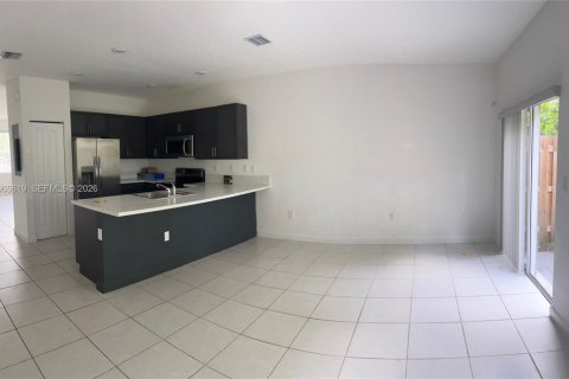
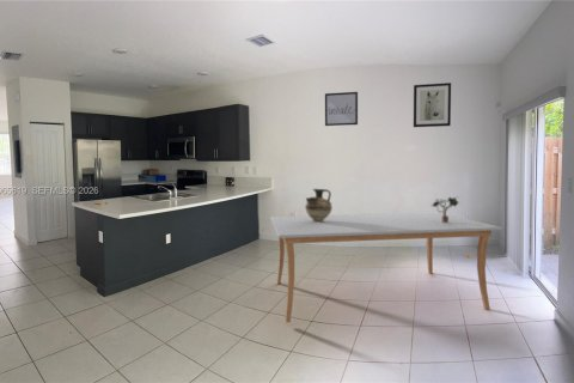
+ wall art (341, 109)
+ dining table (371, 239)
+ ceramic jug (316, 205)
+ potted plant (446, 208)
+ wall art (432, 105)
